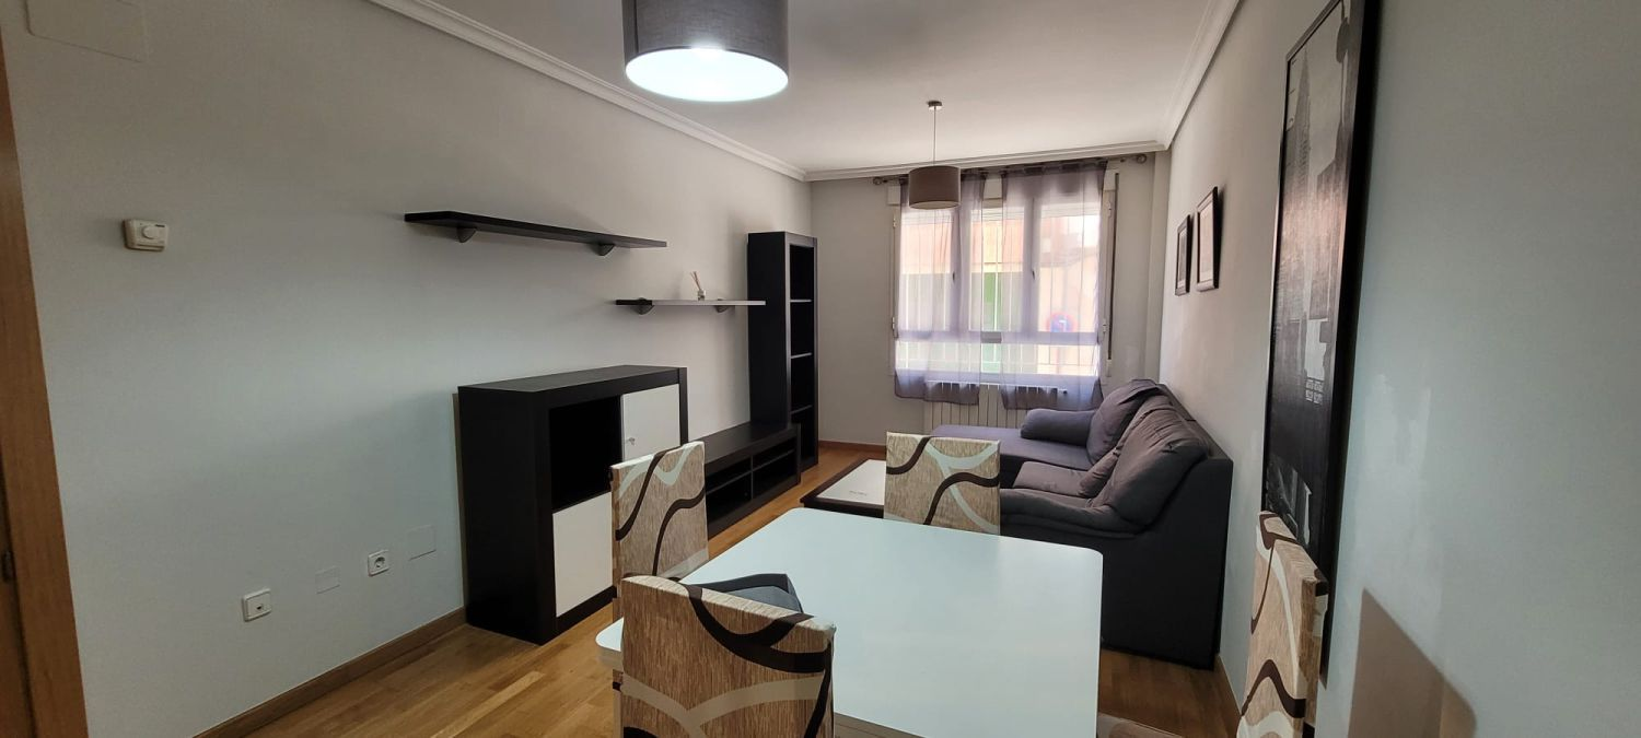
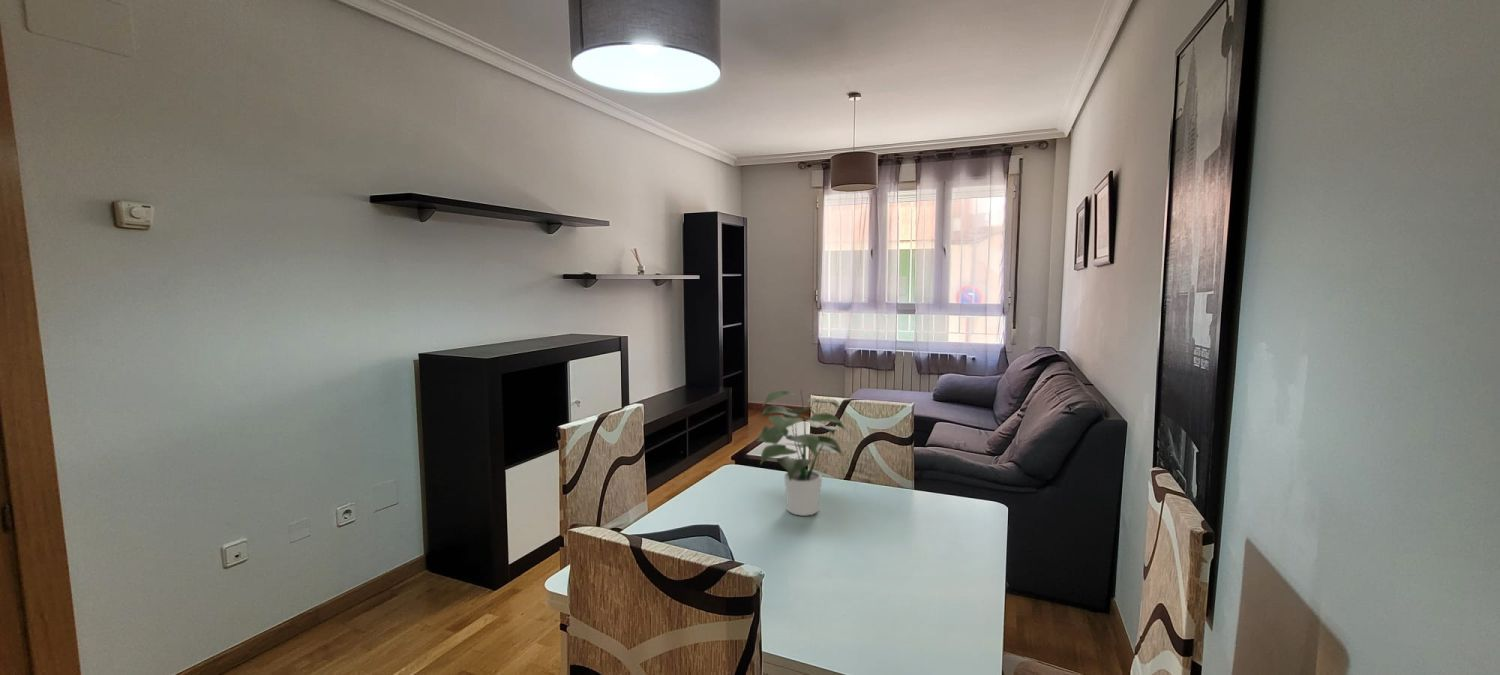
+ potted plant (800, 452)
